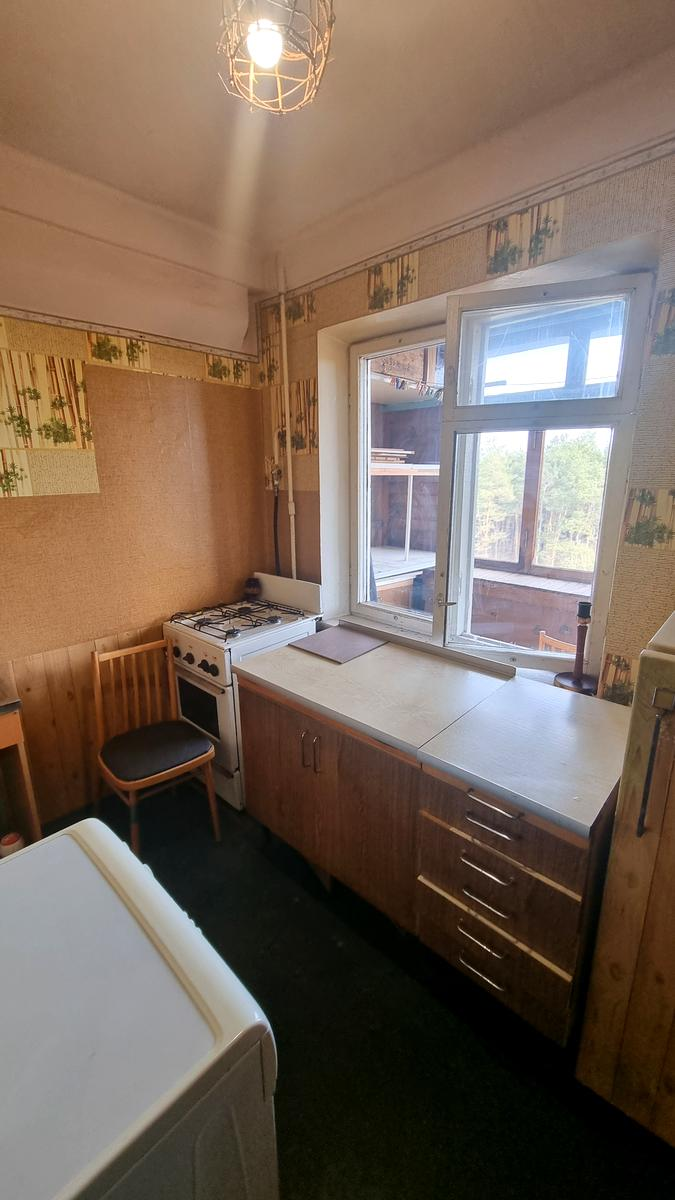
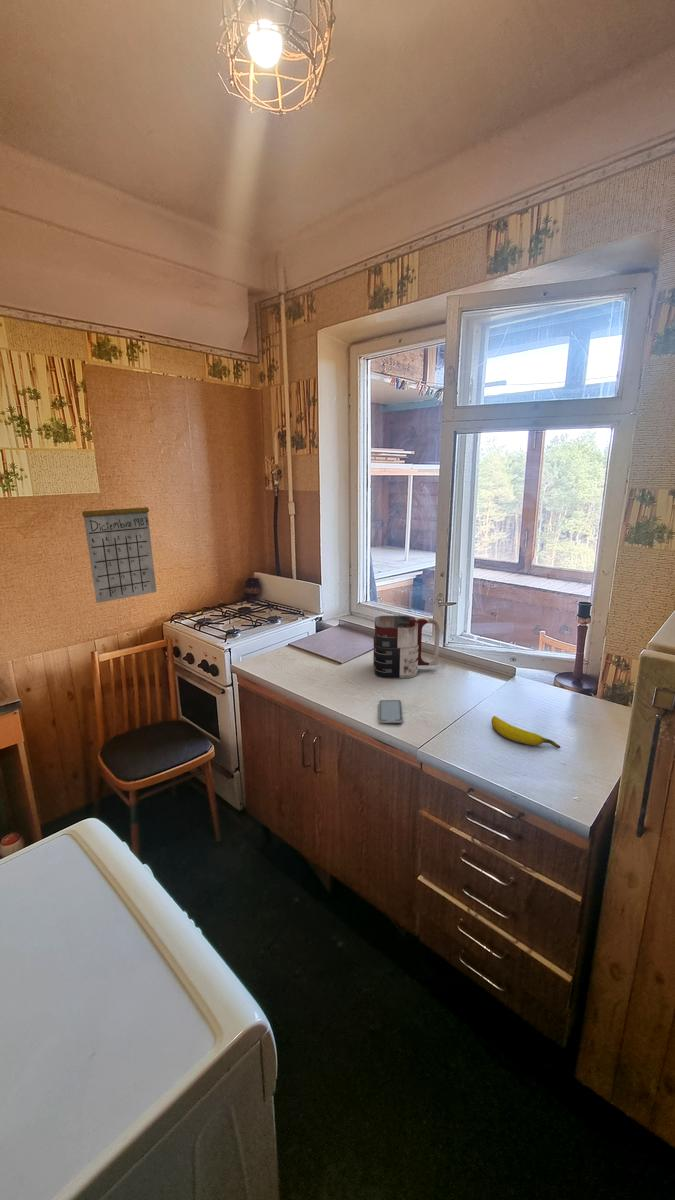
+ banana (520, 731)
+ smartphone (390, 710)
+ calendar (121, 543)
+ mug (406, 644)
